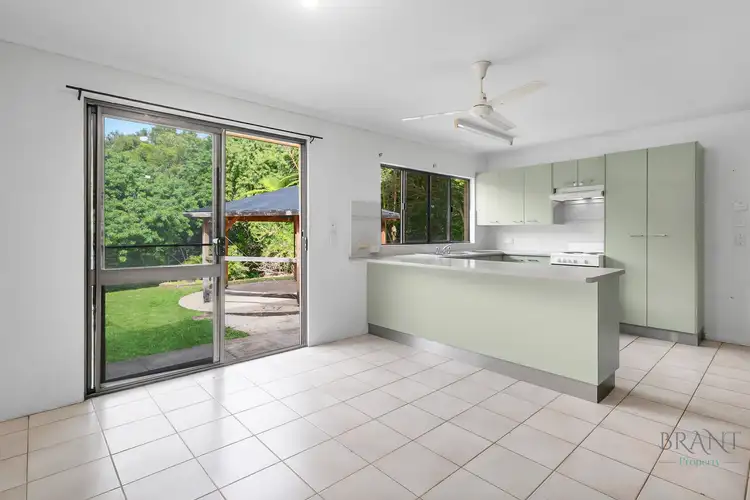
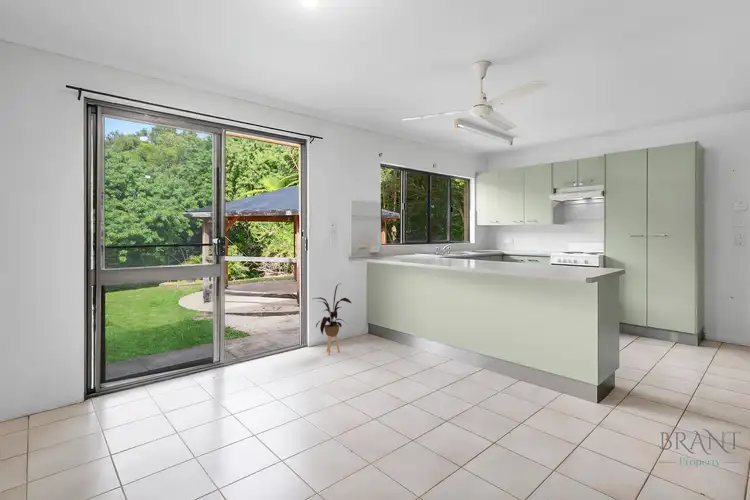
+ house plant (330, 319)
